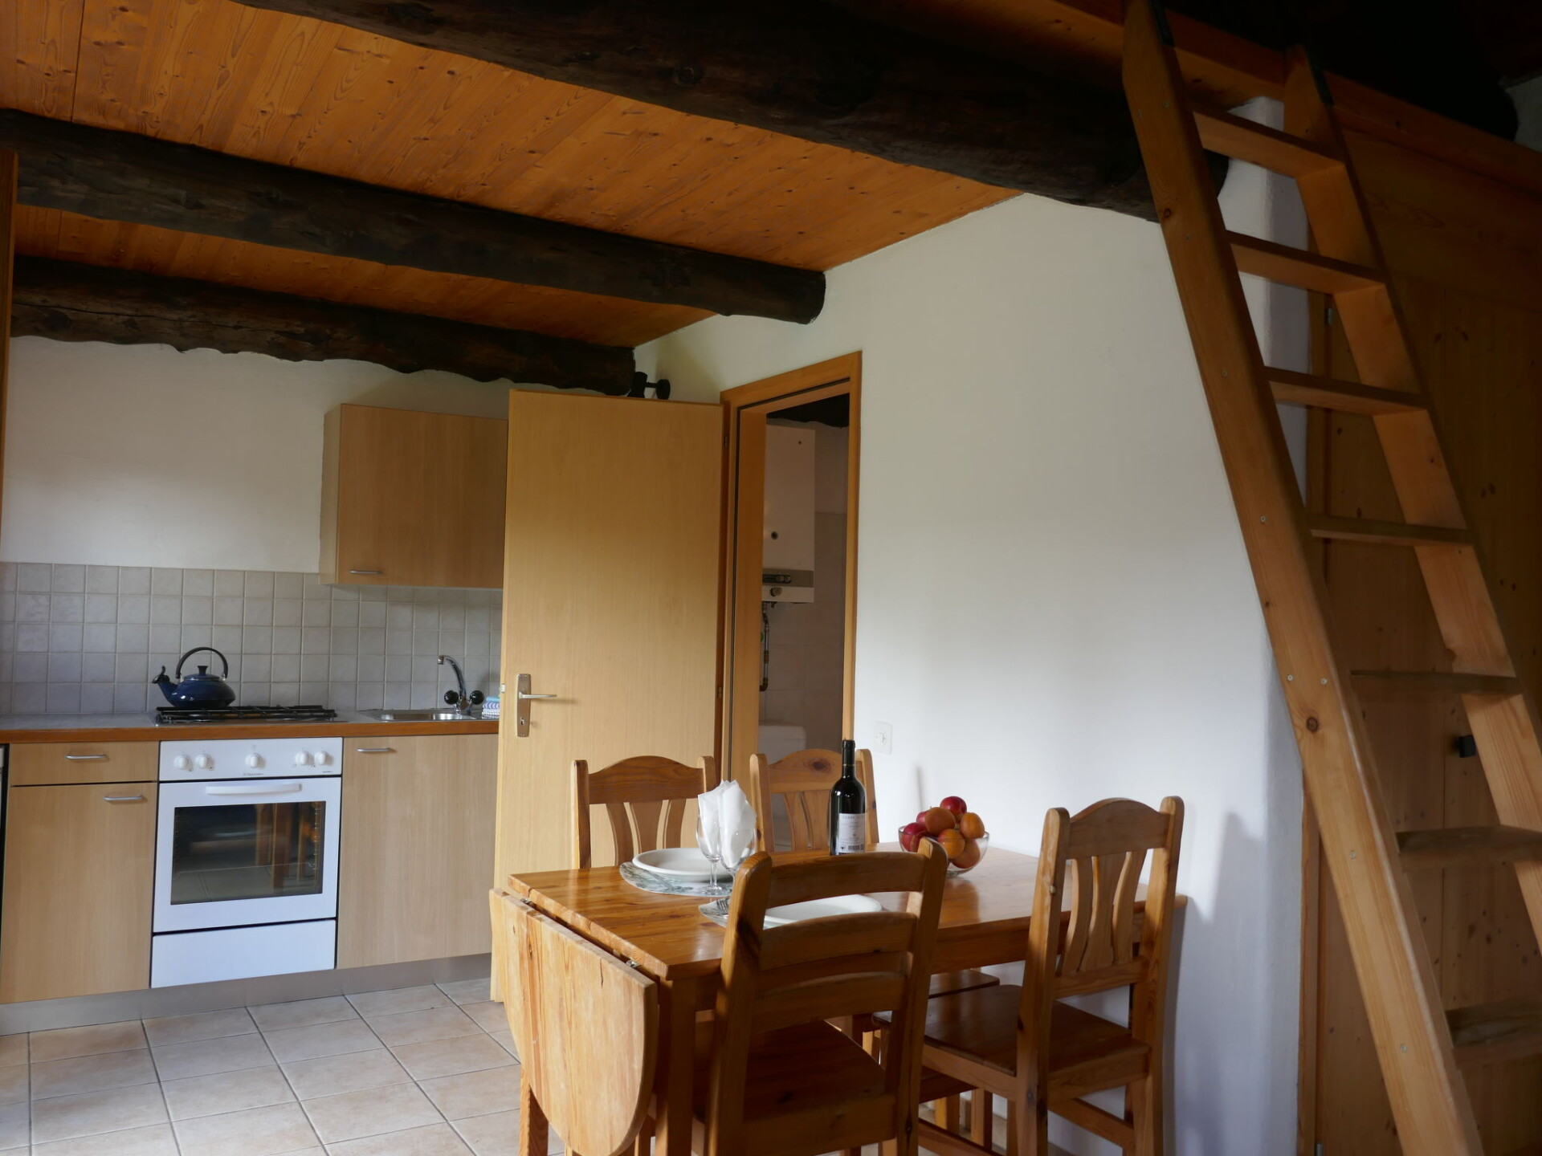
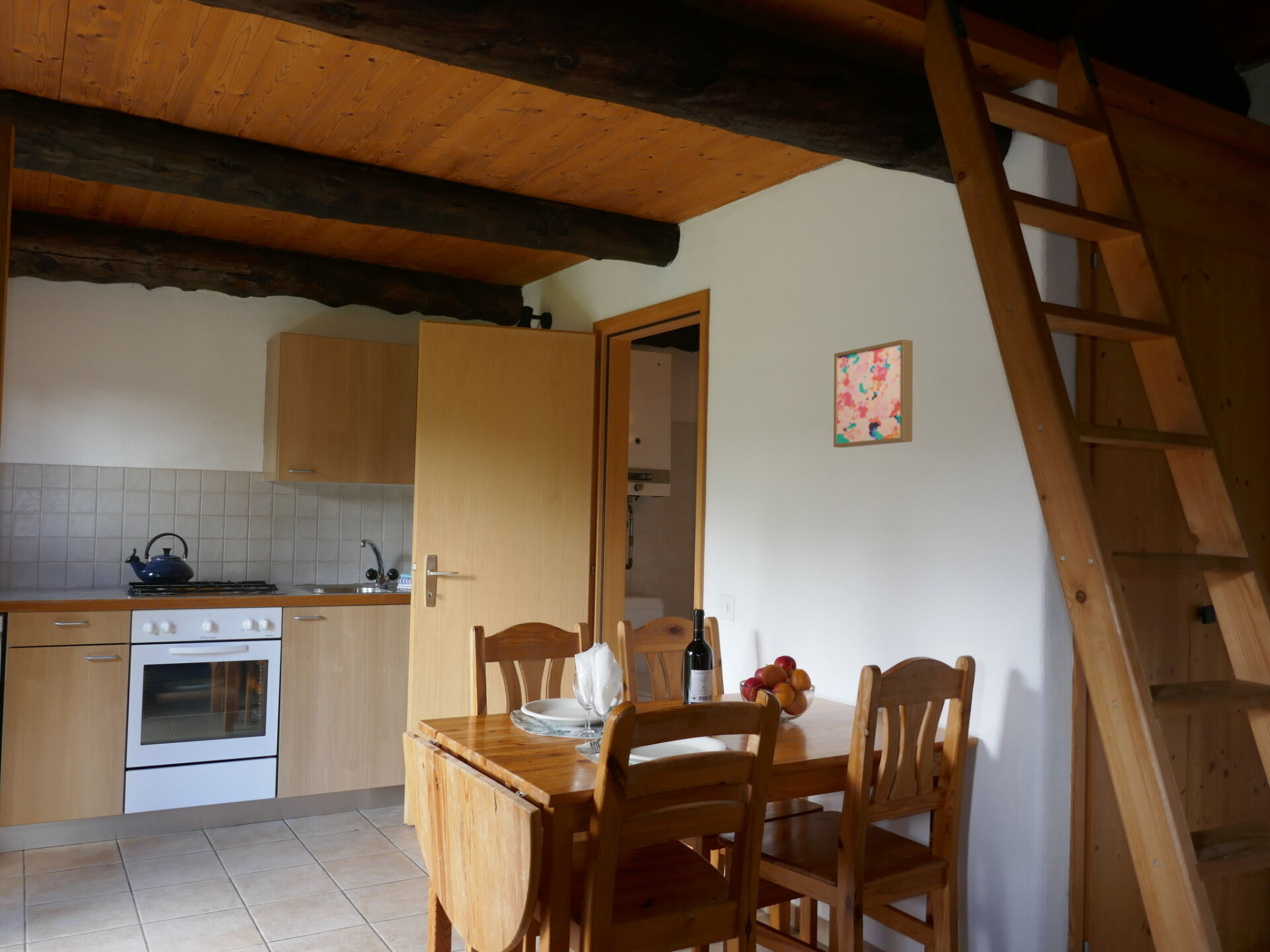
+ wall art (871, 395)
